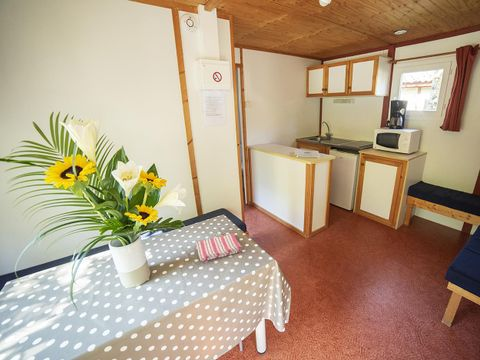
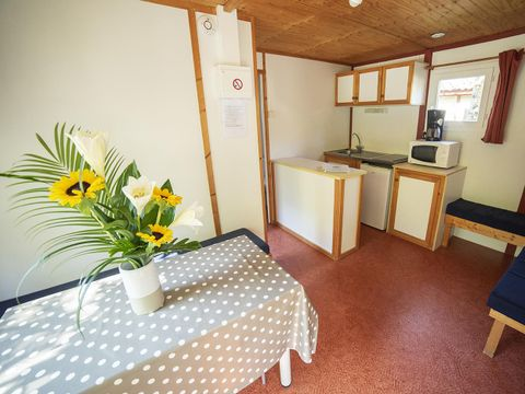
- dish towel (218, 245)
